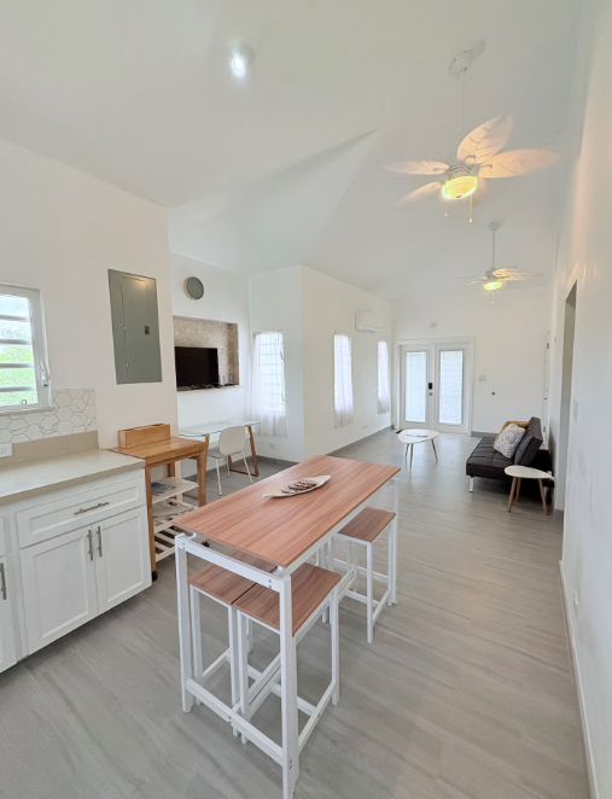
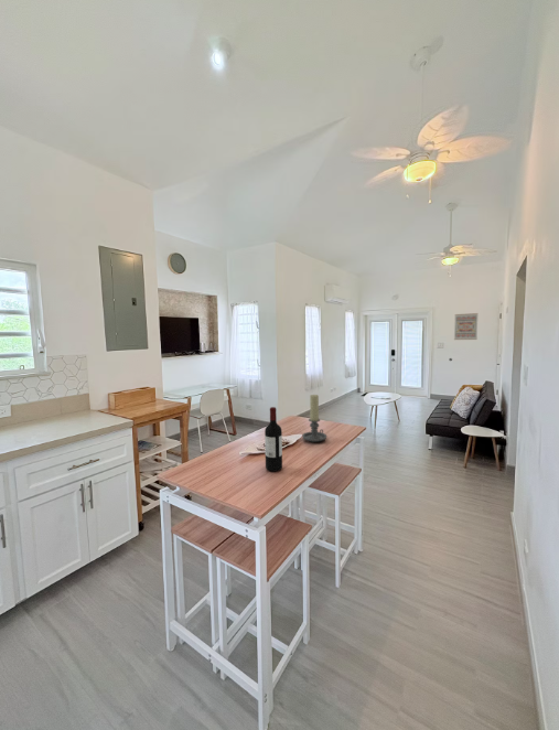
+ candle holder (315, 416)
+ wine bottle (273, 438)
+ wall art (465, 326)
